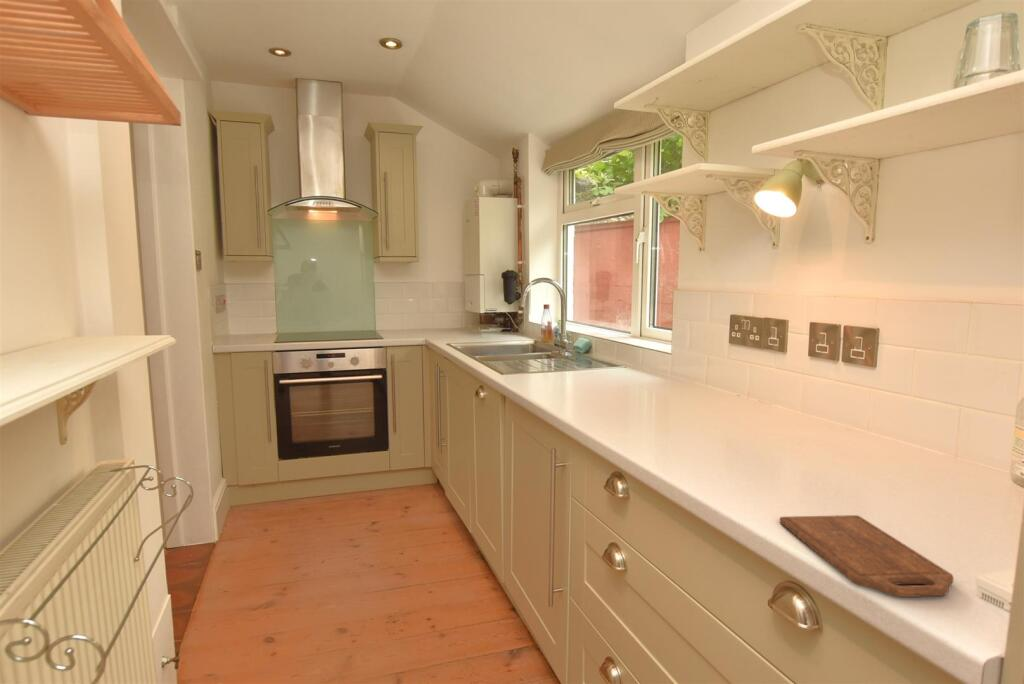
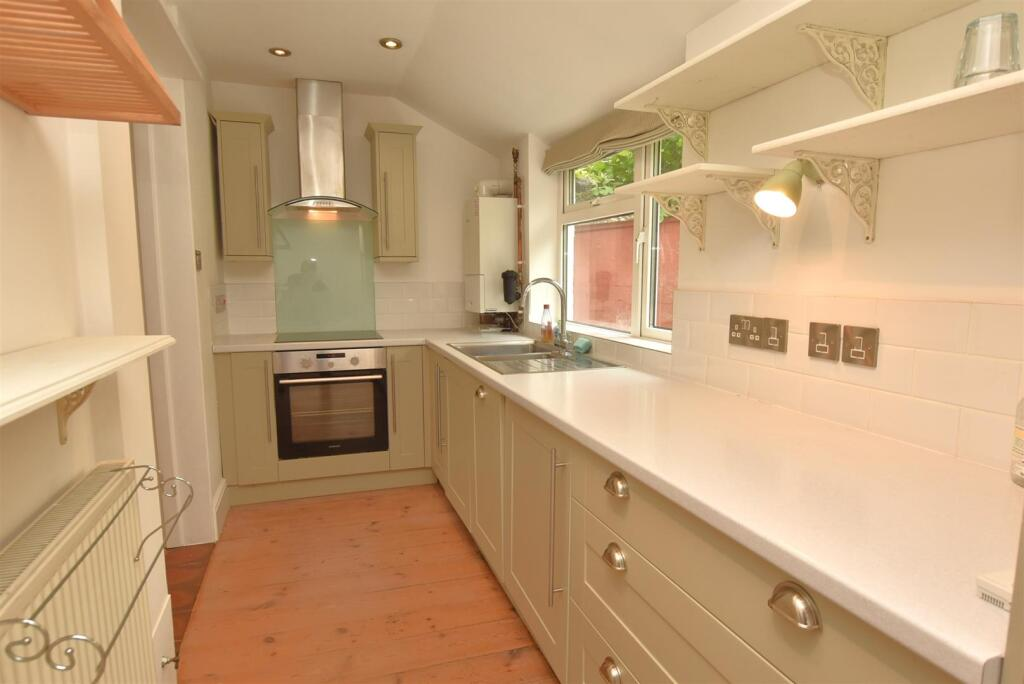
- cutting board (863, 550)
